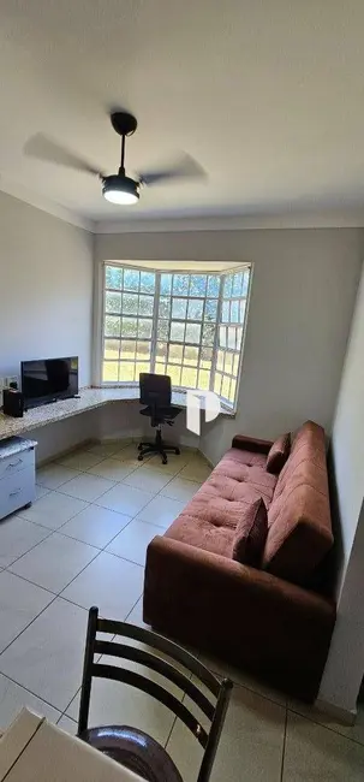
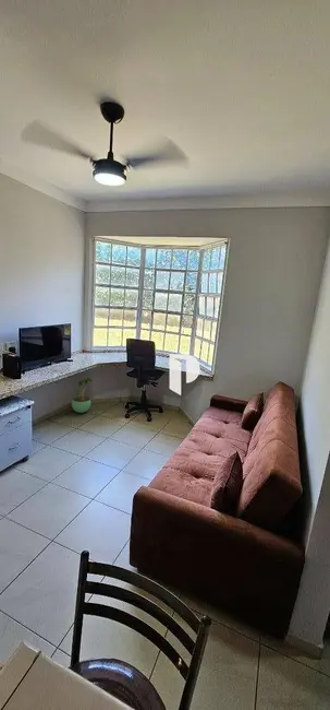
+ potted plant (82, 393)
